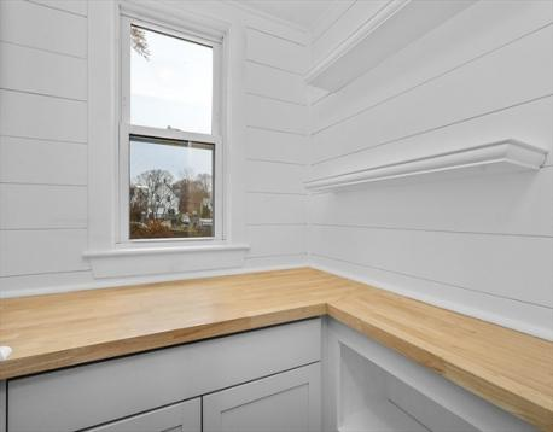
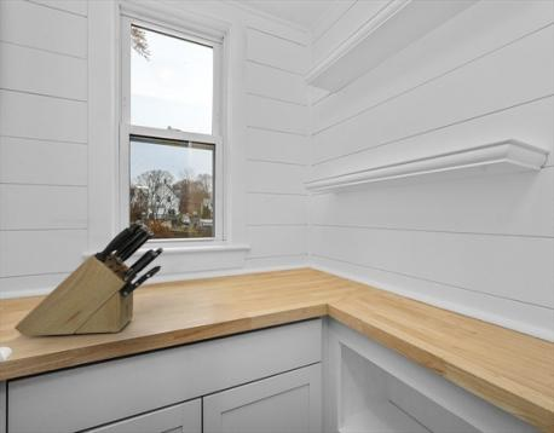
+ knife block (96, 273)
